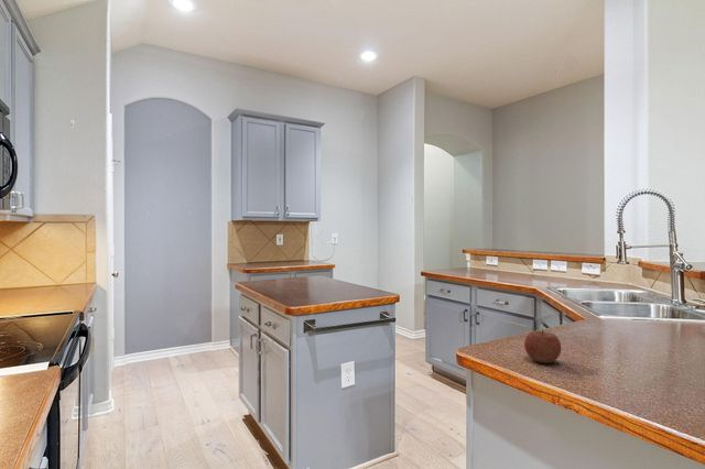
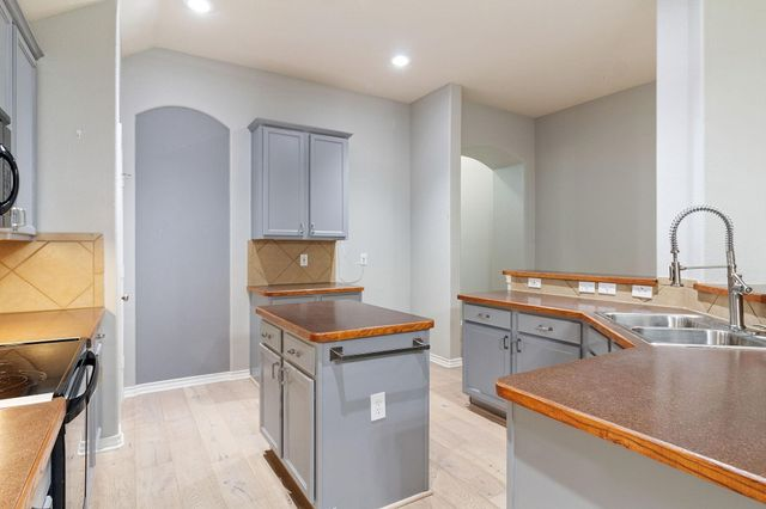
- apple (542, 345)
